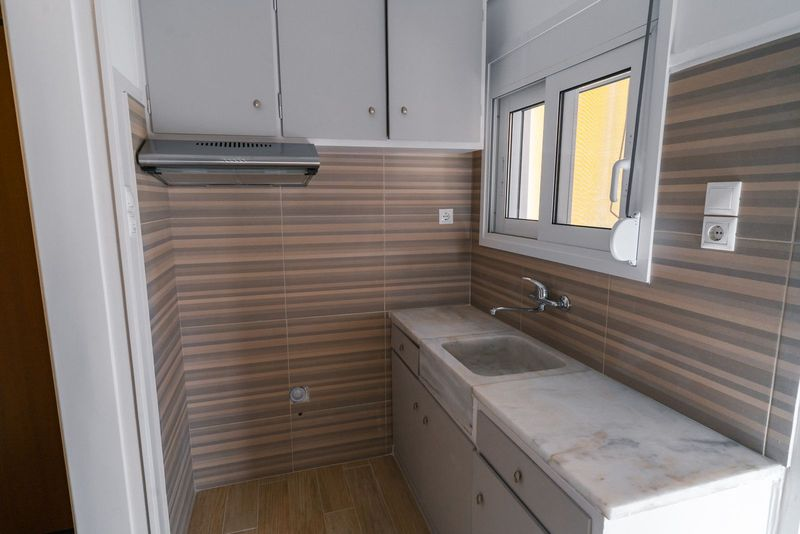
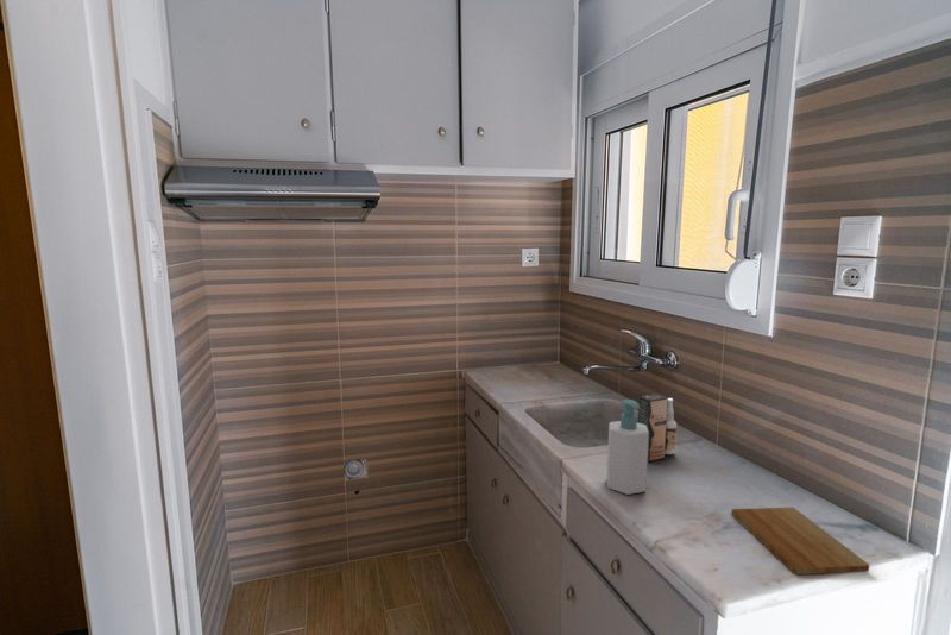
+ cutting board (793, 536)
+ soap bottle (628, 444)
+ spray bottle (657, 426)
